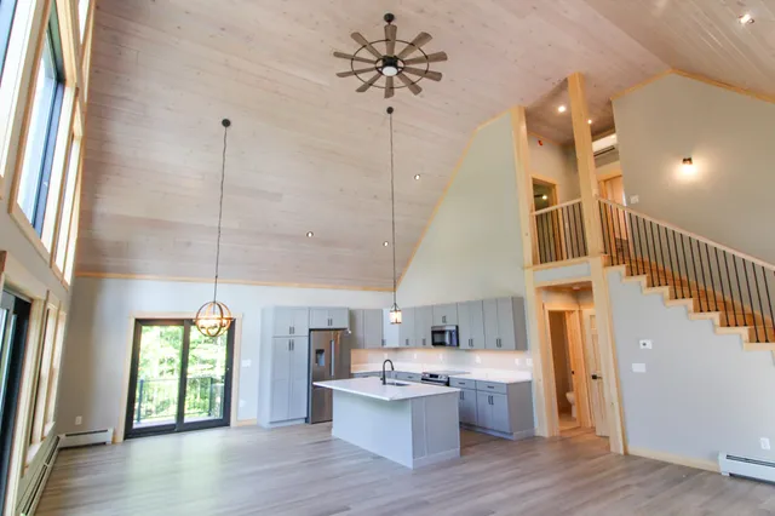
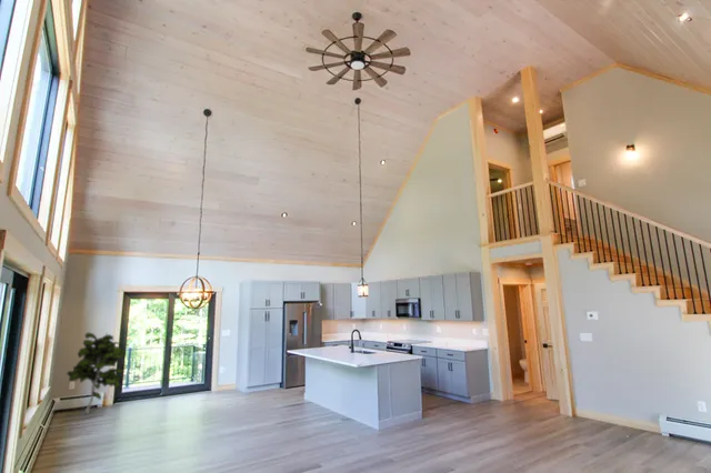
+ indoor plant (96, 371)
